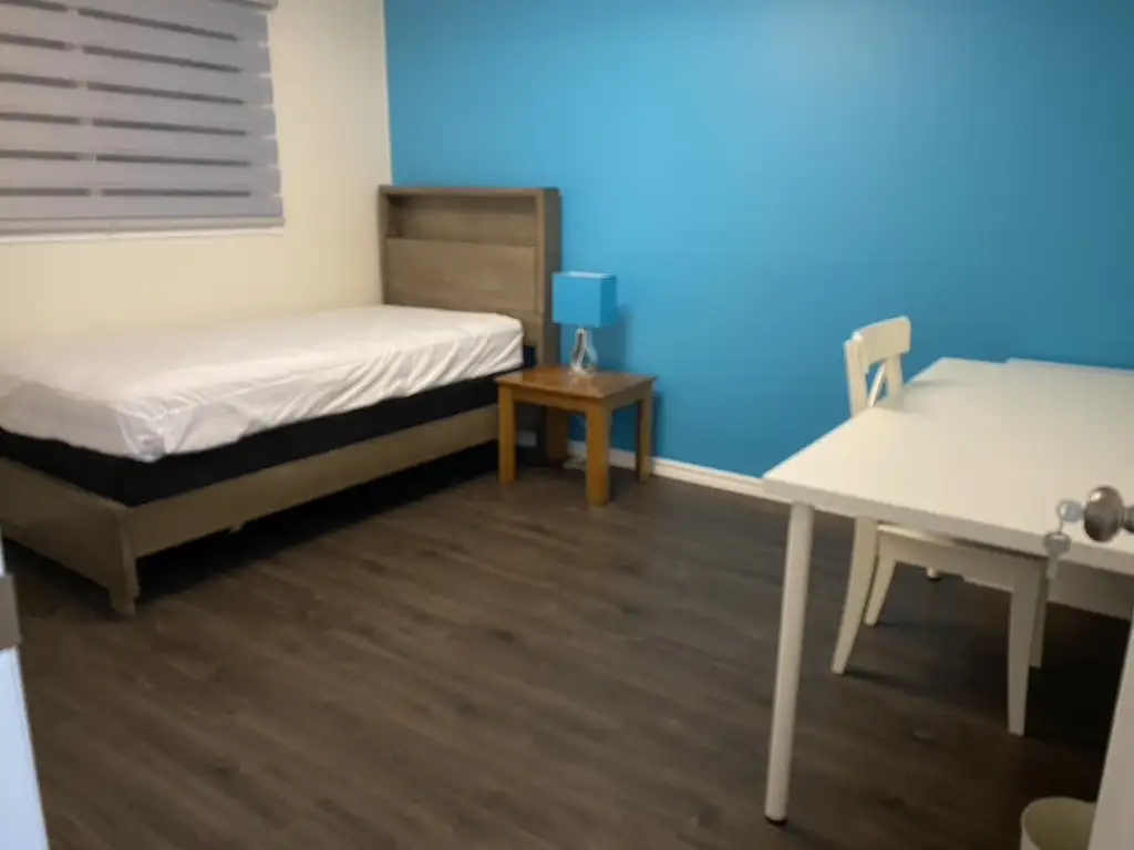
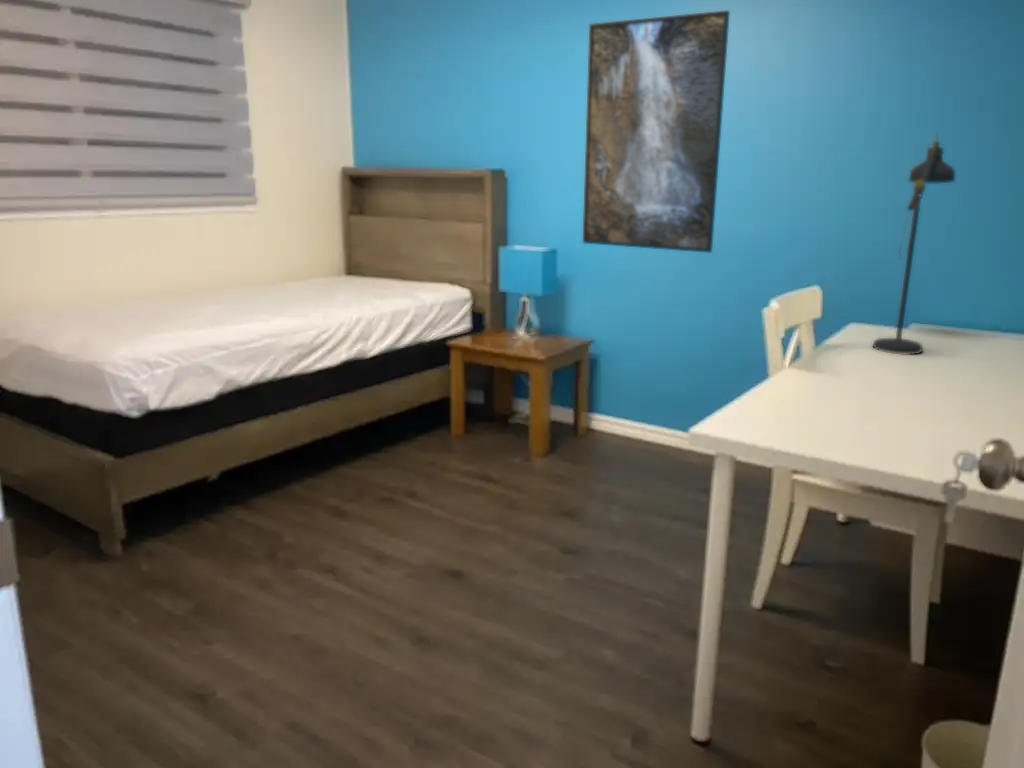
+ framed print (650, 136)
+ desk lamp (914, 241)
